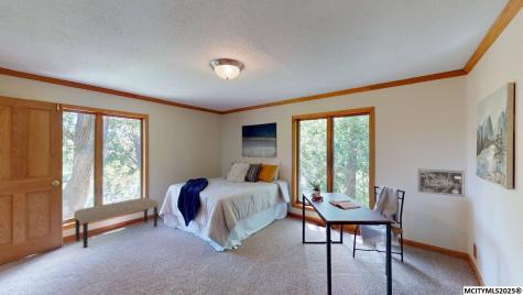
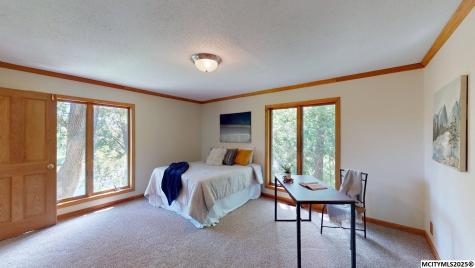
- bench (119, 215)
- wall art (439, 182)
